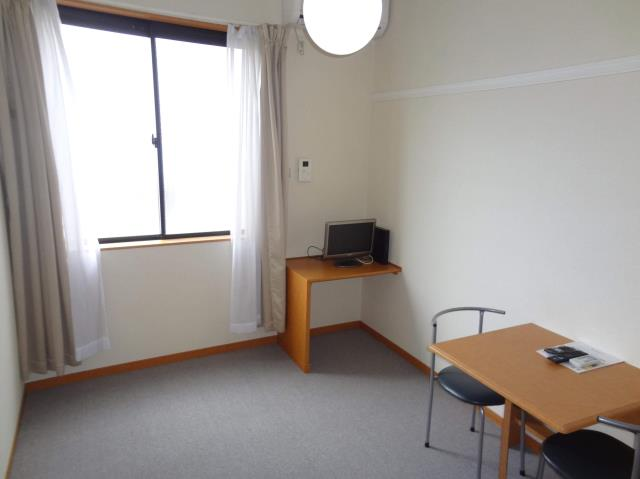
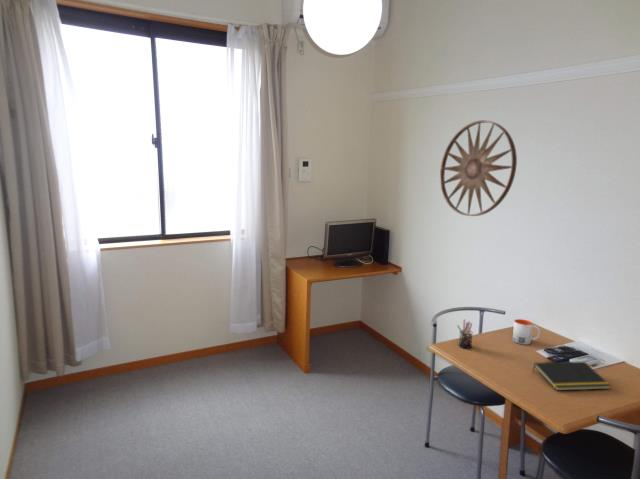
+ pen holder (464, 333)
+ mug (526, 332)
+ notepad (571, 375)
+ wall art (474, 168)
